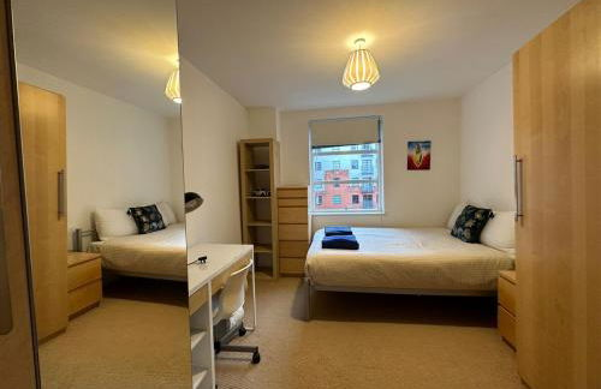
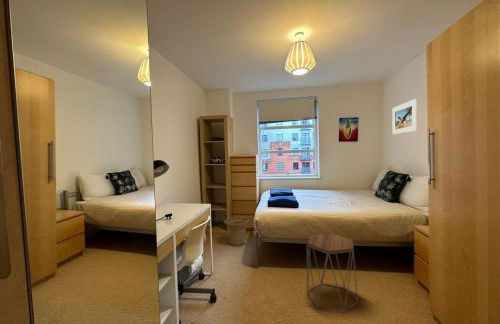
+ side table (332, 269)
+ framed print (403, 118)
+ basket (237, 231)
